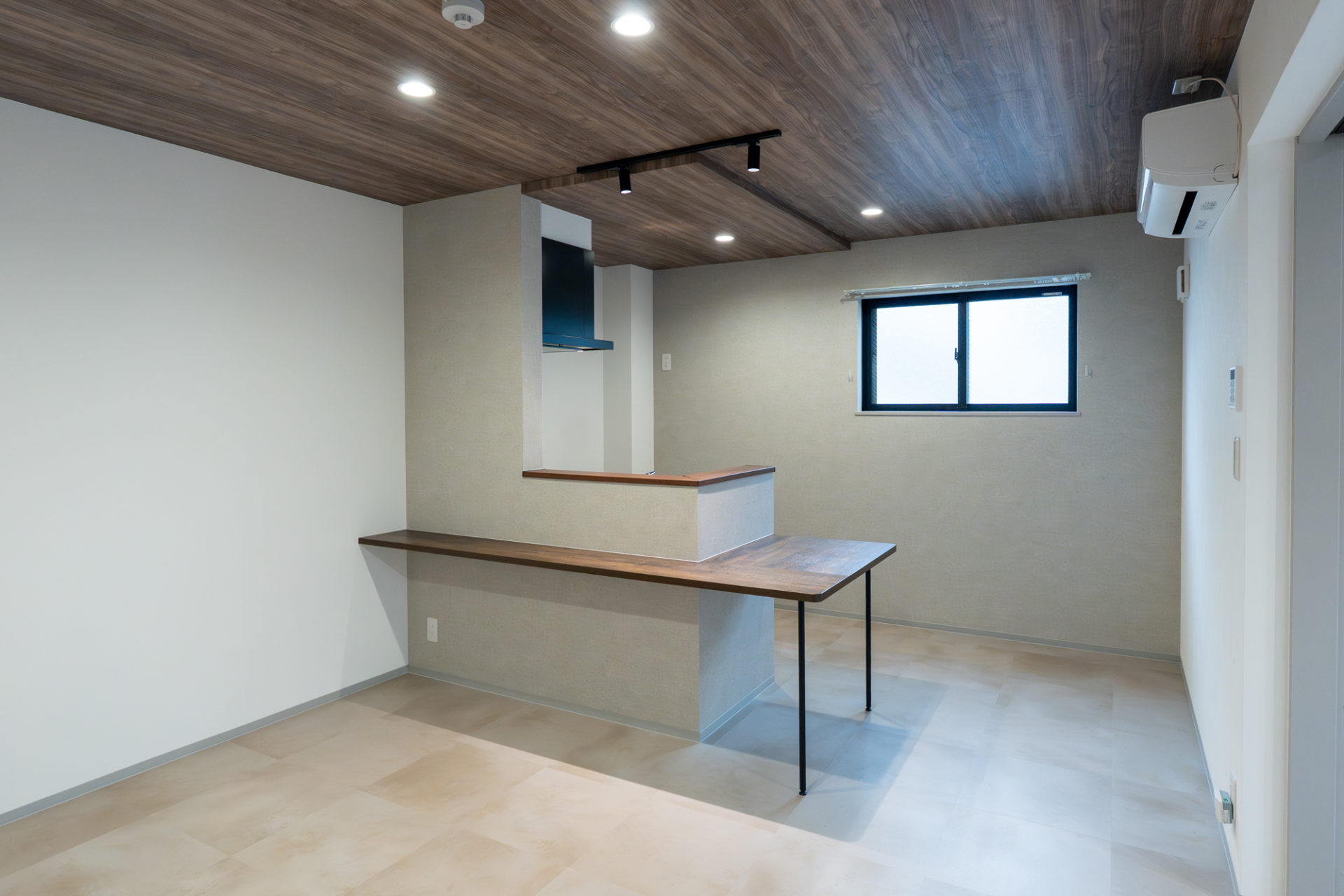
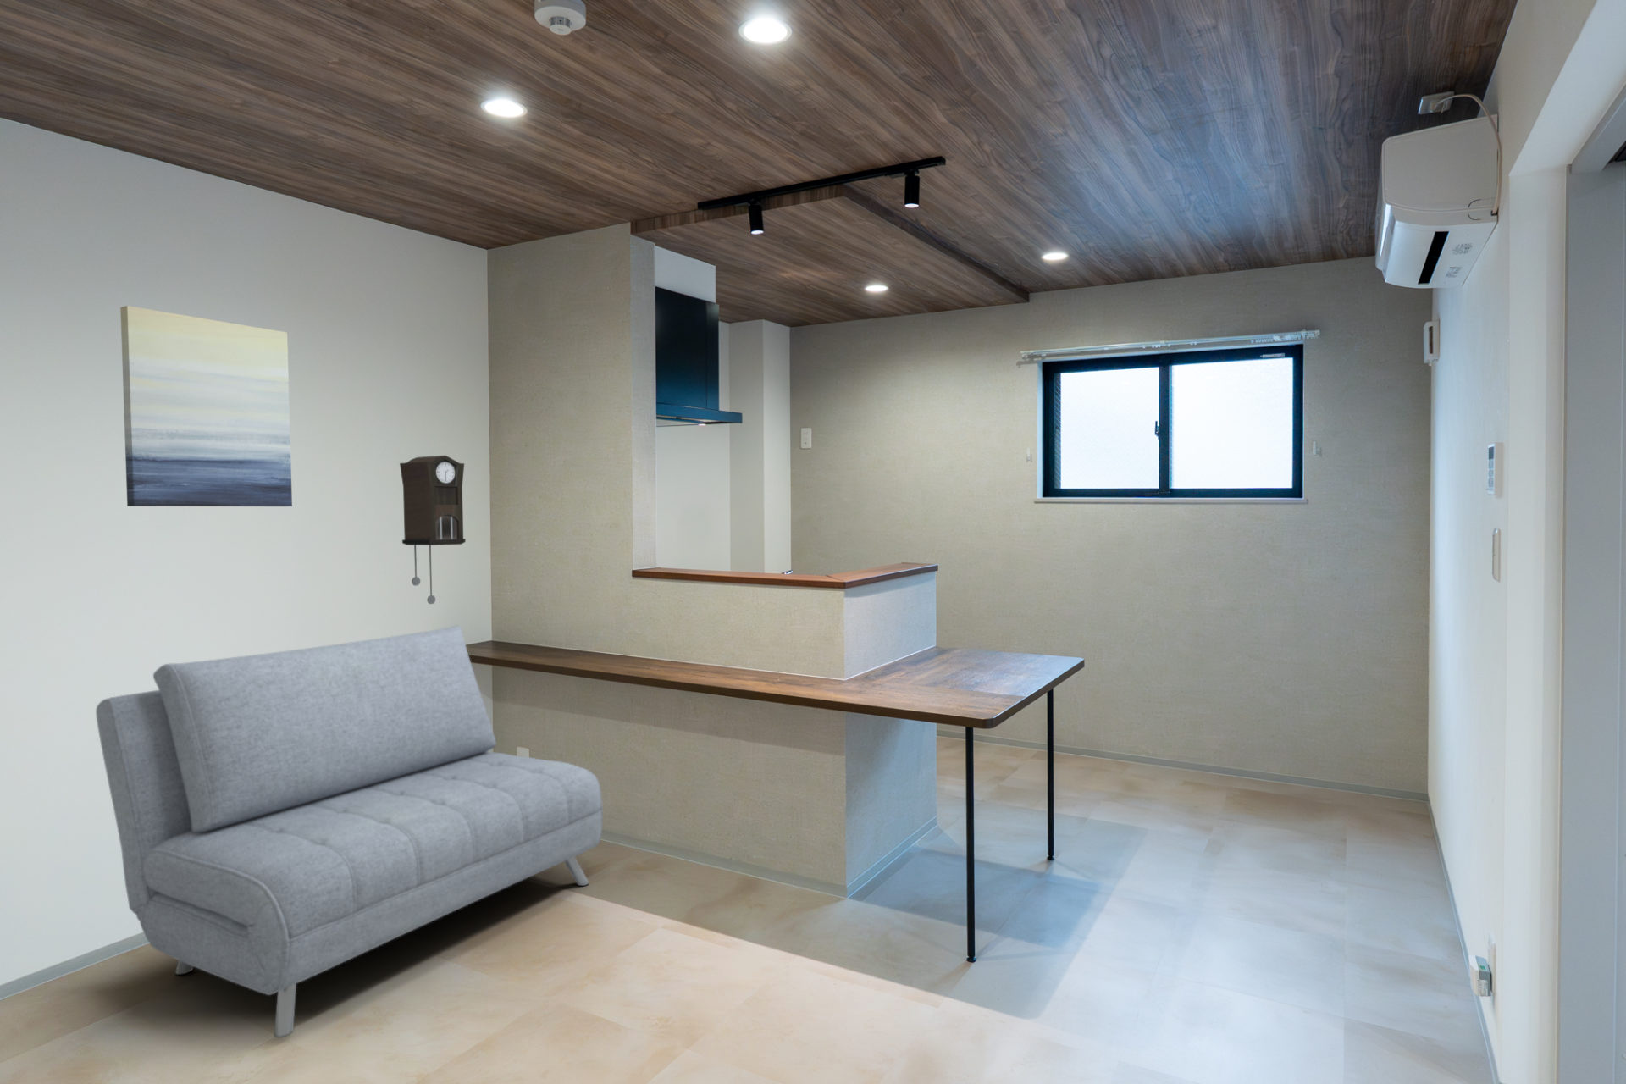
+ sofa (377, 784)
+ pendulum clock (433, 530)
+ wall art (212, 414)
